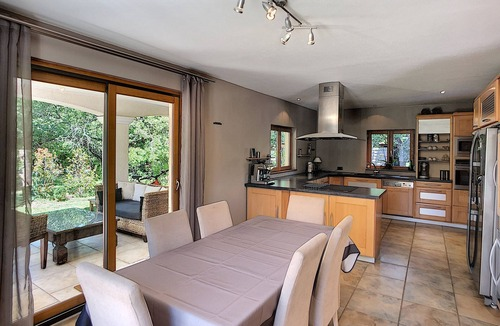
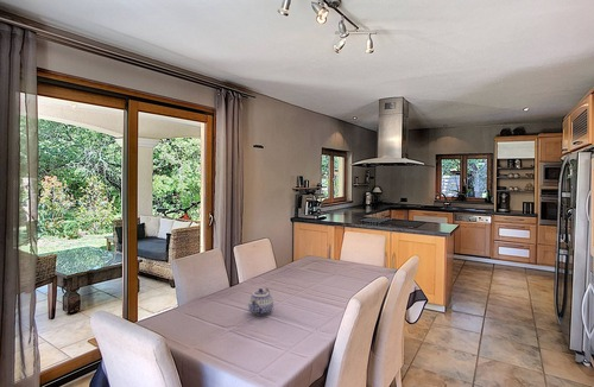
+ teapot (260, 300)
